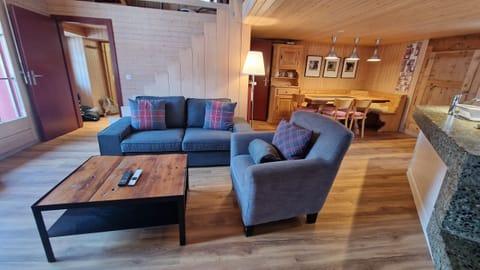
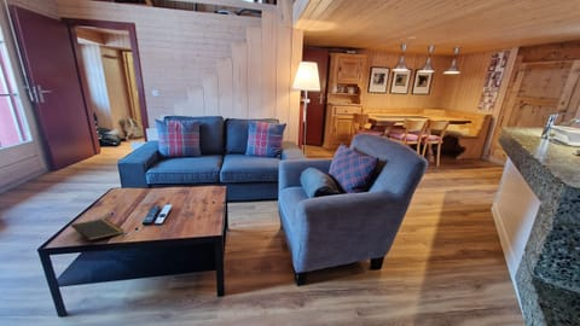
+ notepad (97, 228)
